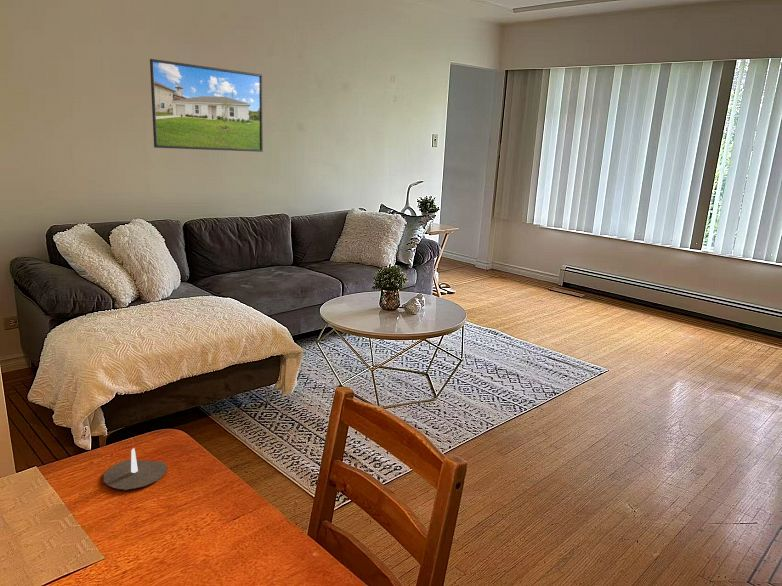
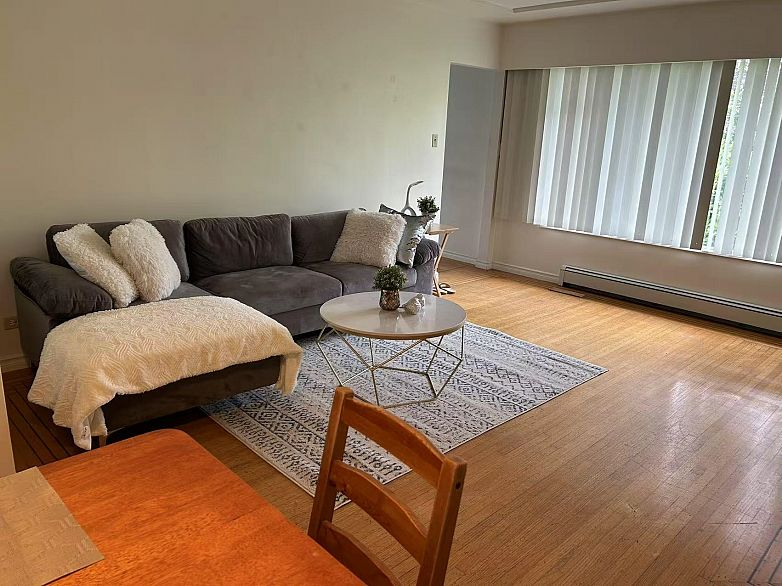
- candle (135, 461)
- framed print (210, 109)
